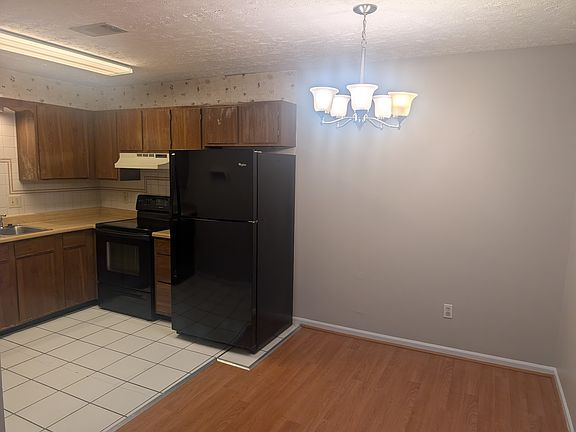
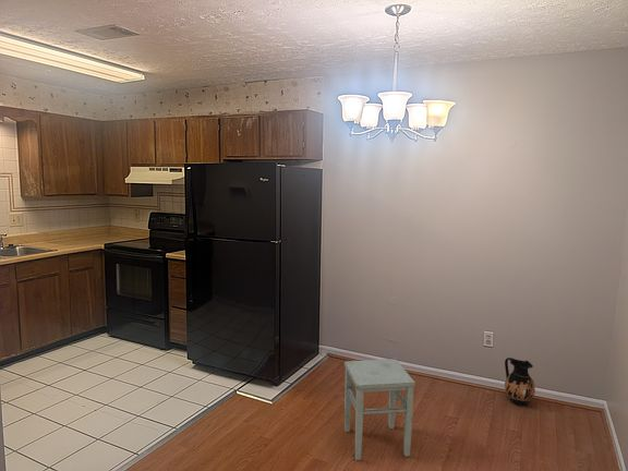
+ ceramic jug (519, 382)
+ stool (377, 408)
